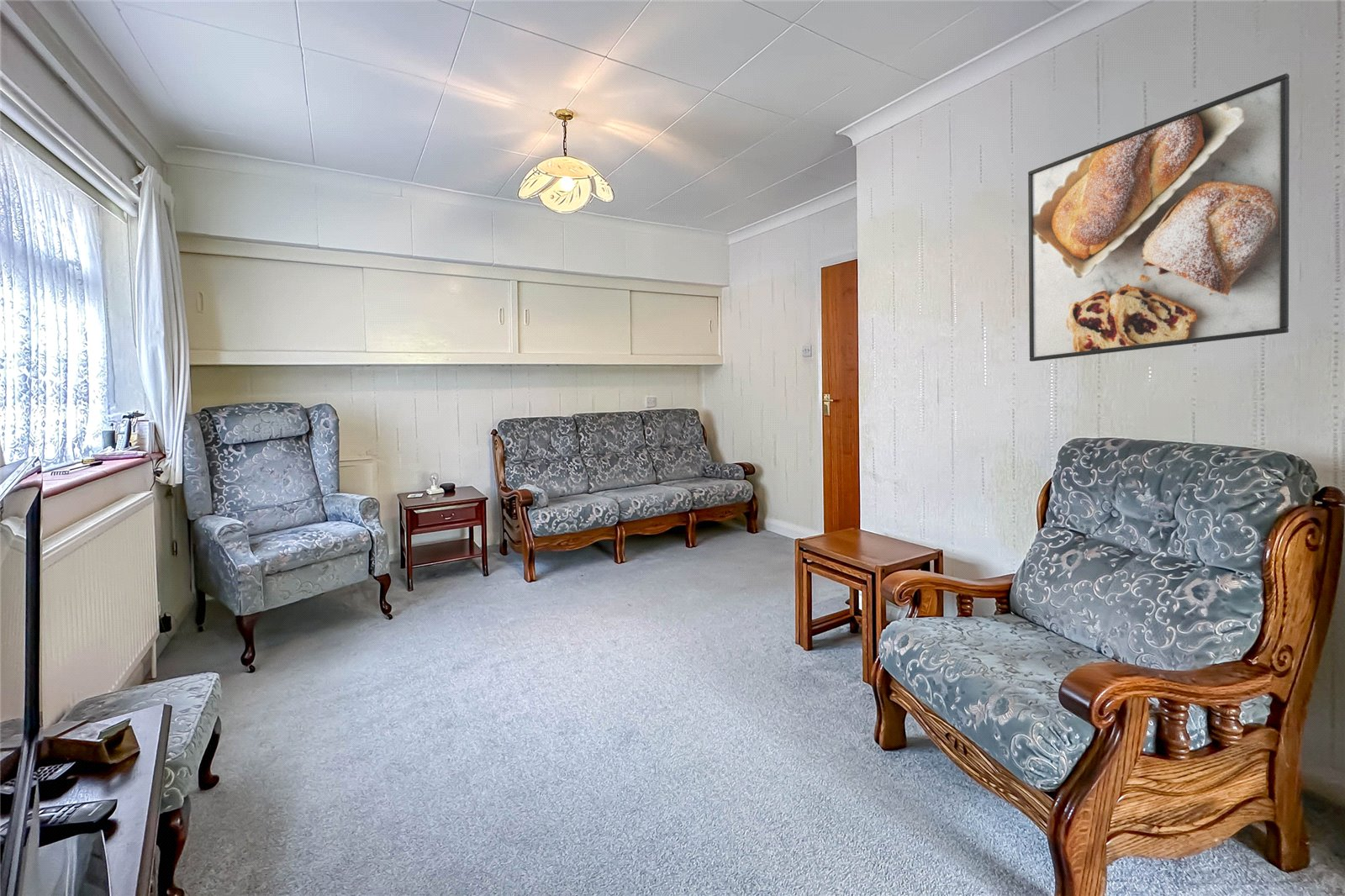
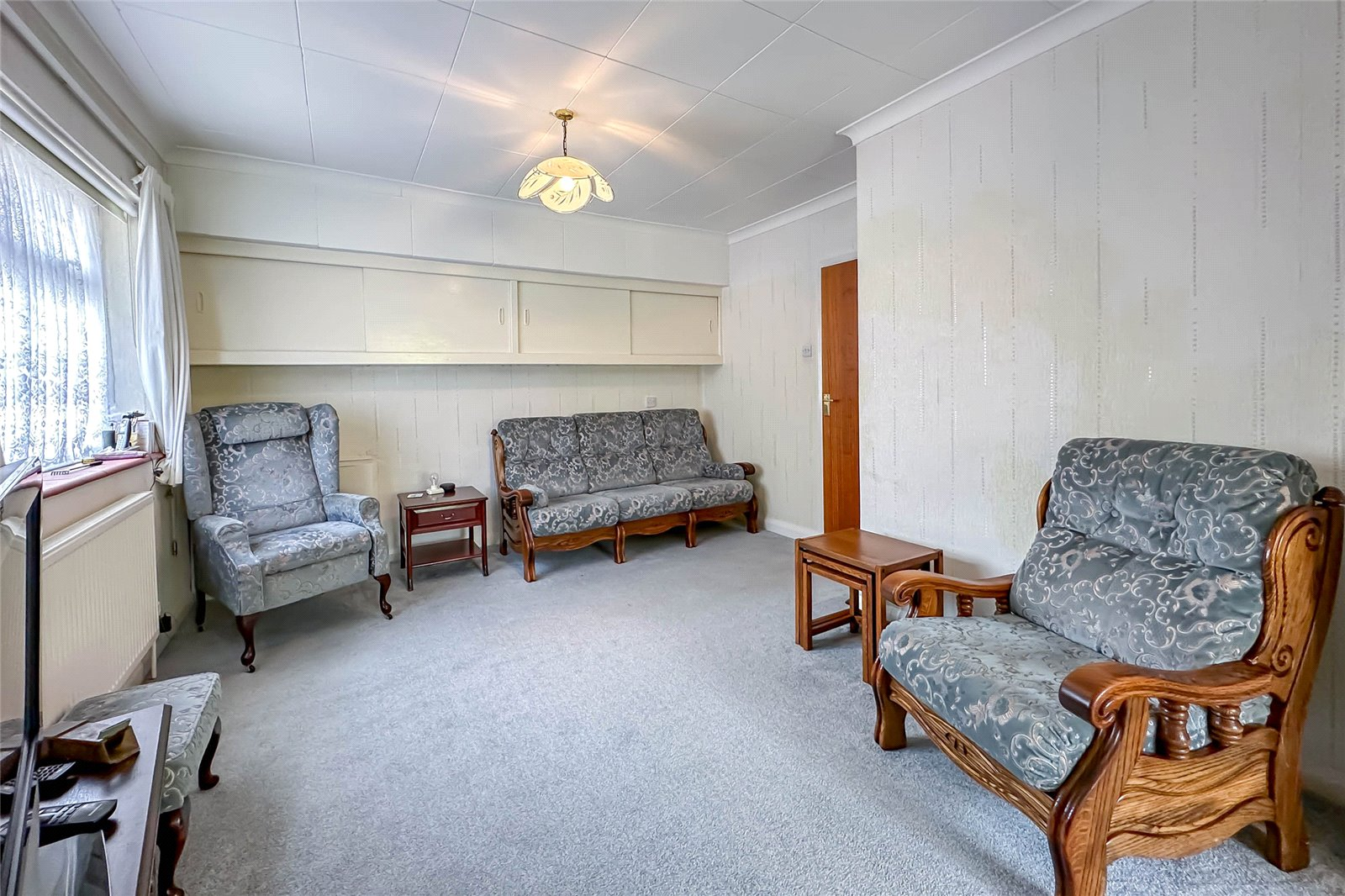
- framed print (1139, 240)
